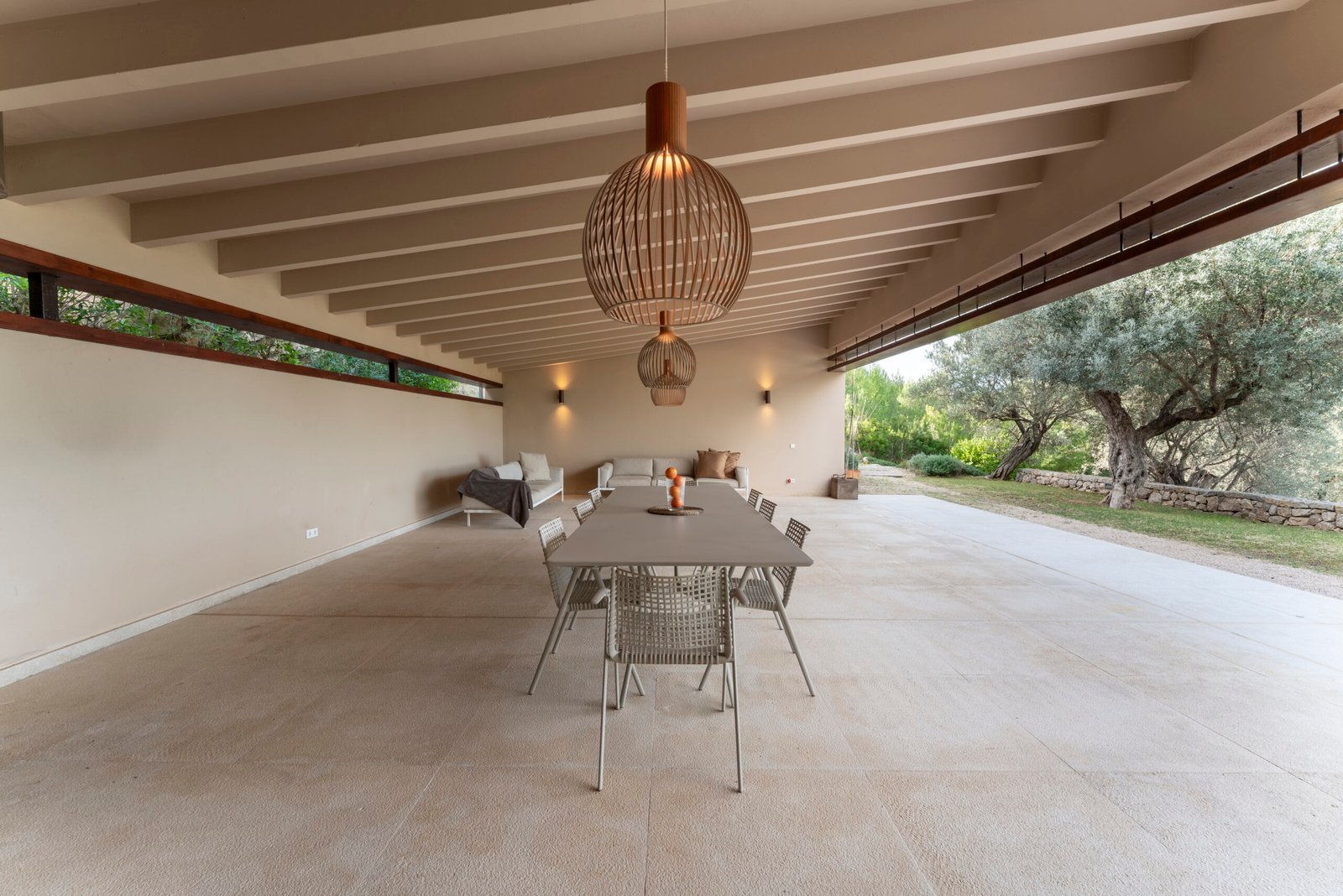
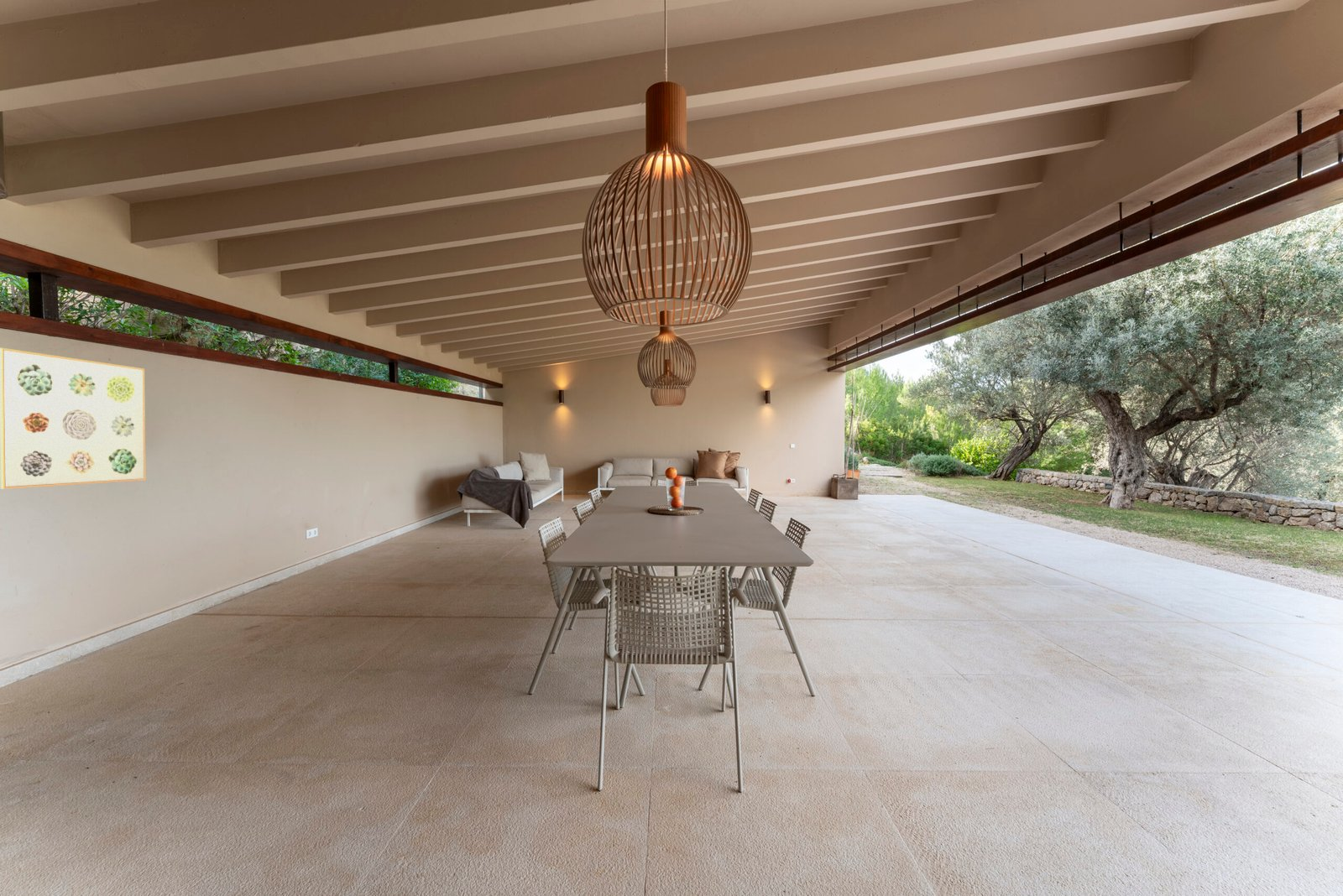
+ wall art (81, 421)
